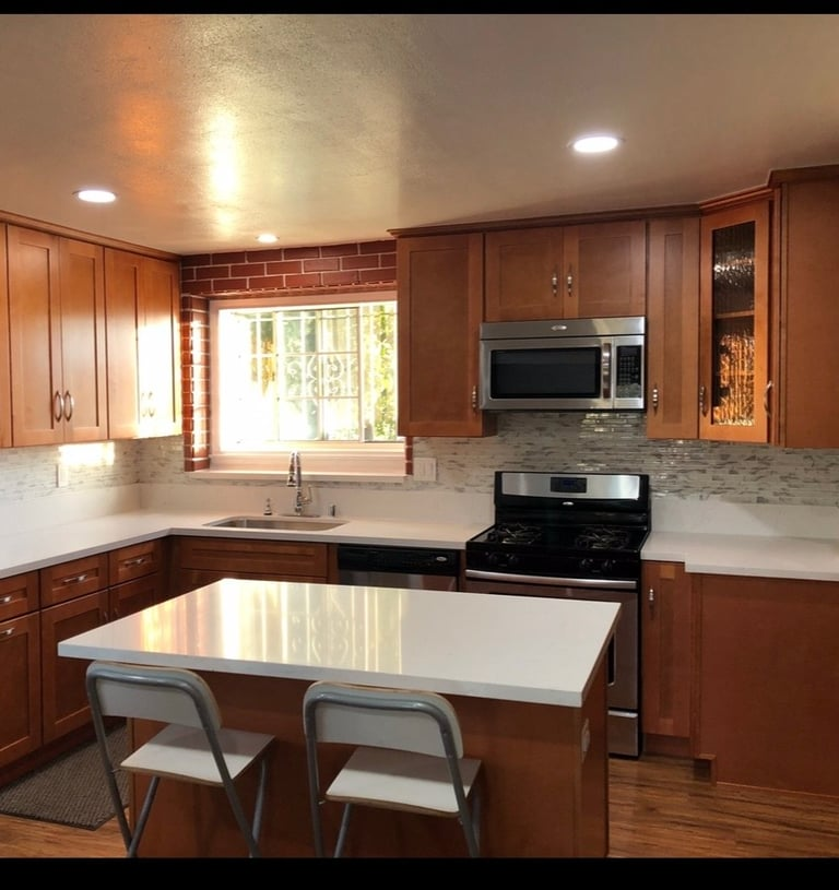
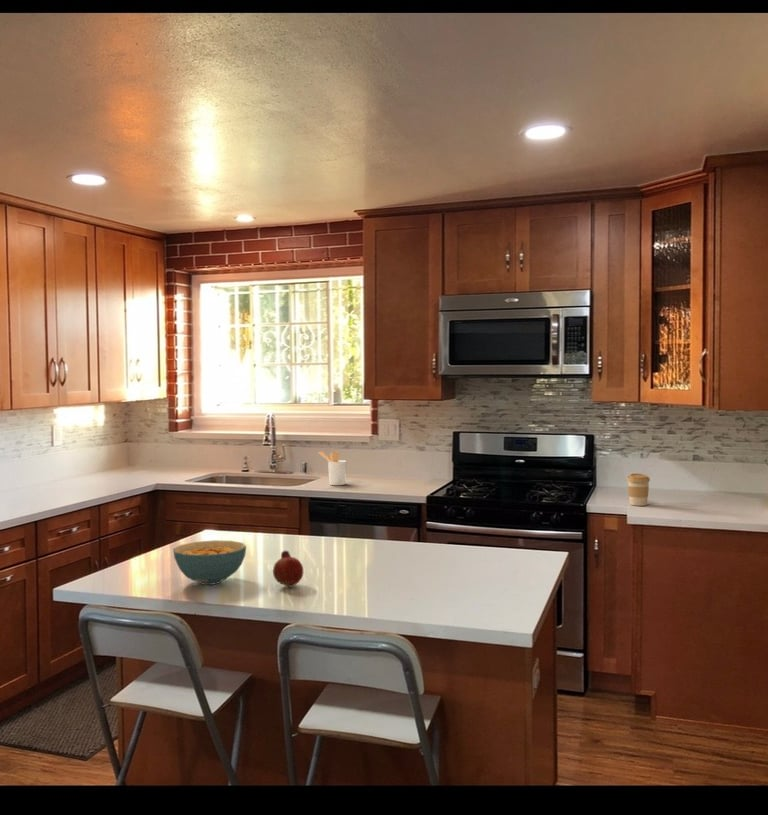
+ utensil holder (332, 467)
+ fruit (288, 568)
+ coffee cup (638, 489)
+ cereal bowl (210, 564)
